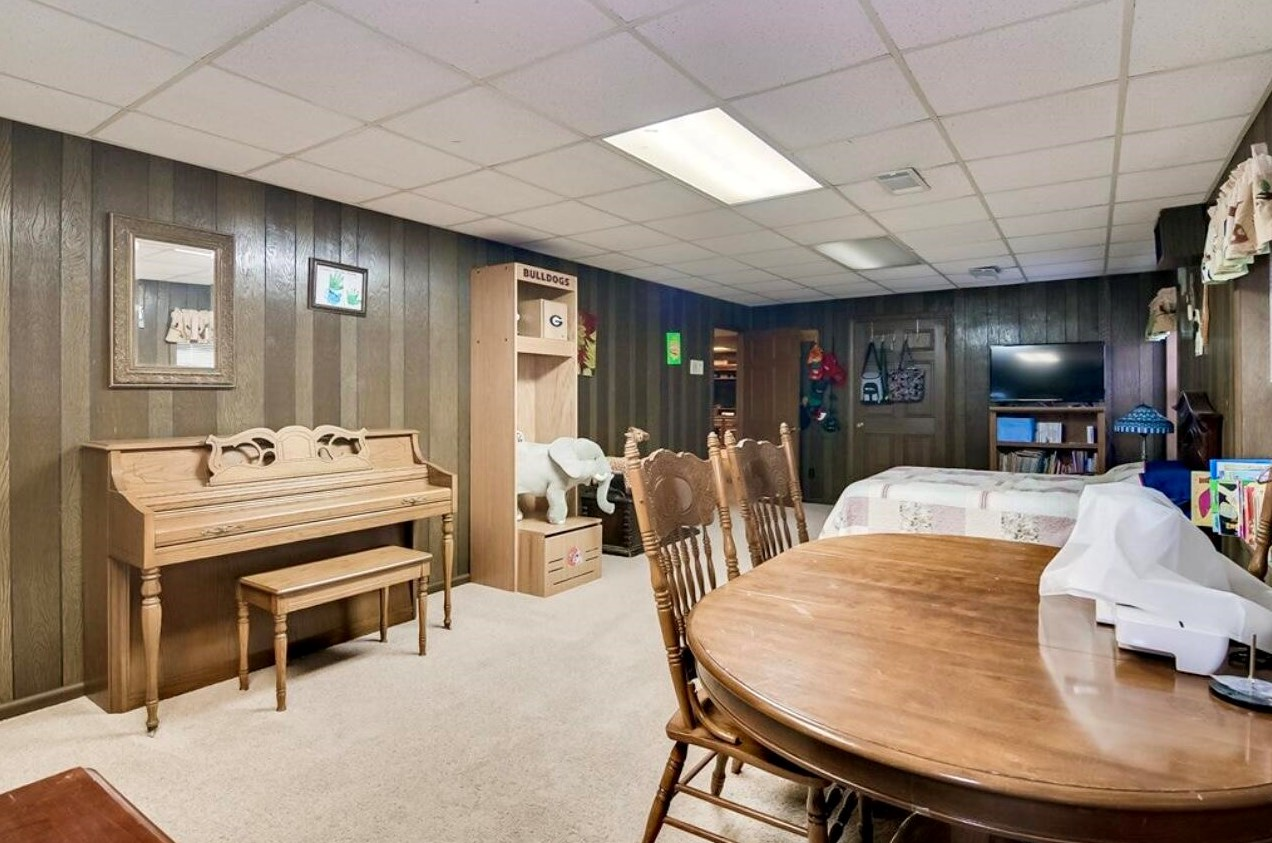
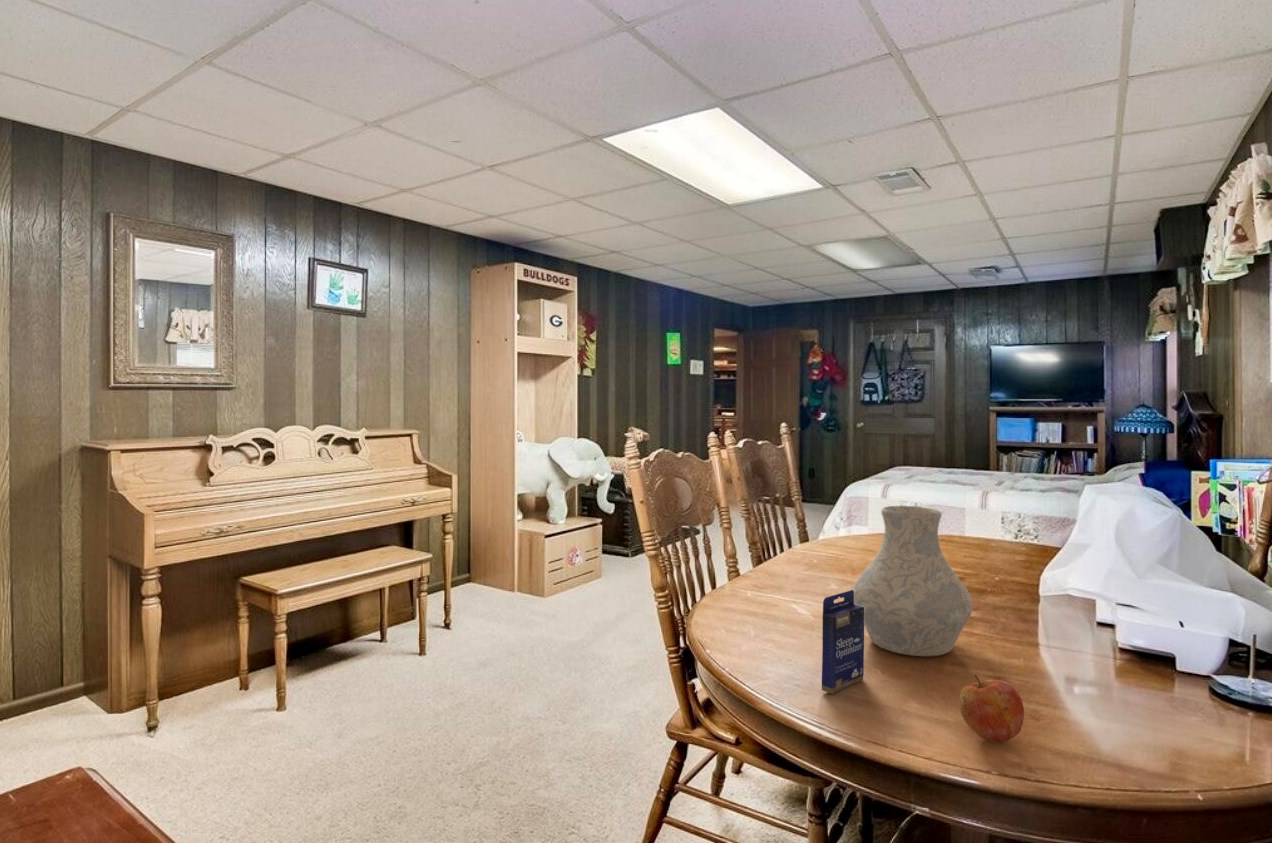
+ vase (910, 576)
+ apple (990, 709)
+ small box (843, 640)
